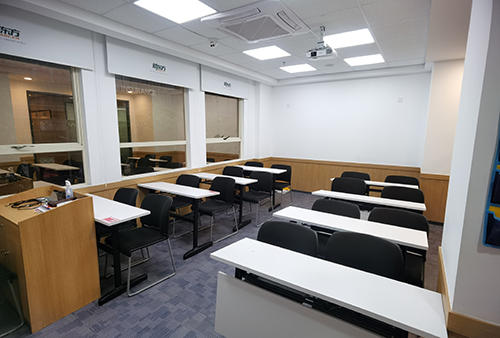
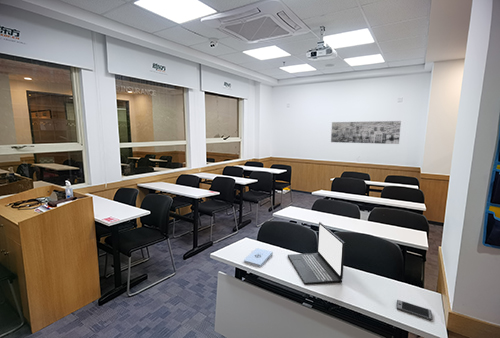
+ wall art (363, 132)
+ laptop (313, 253)
+ notepad (258, 256)
+ smartphone (413, 309)
